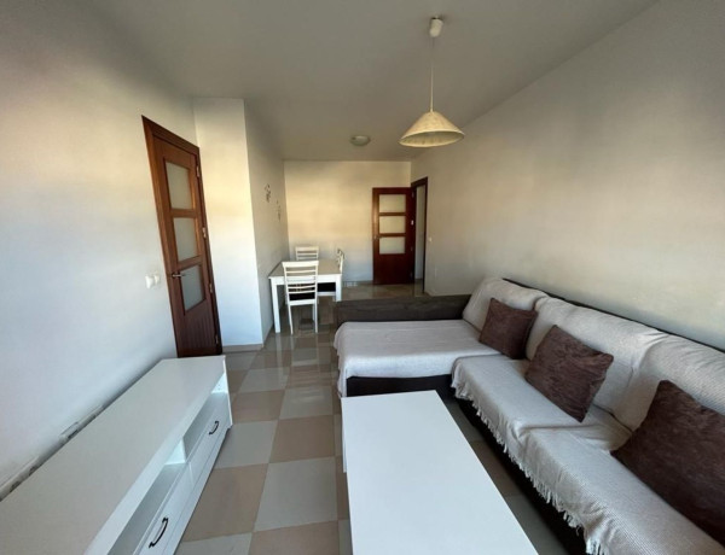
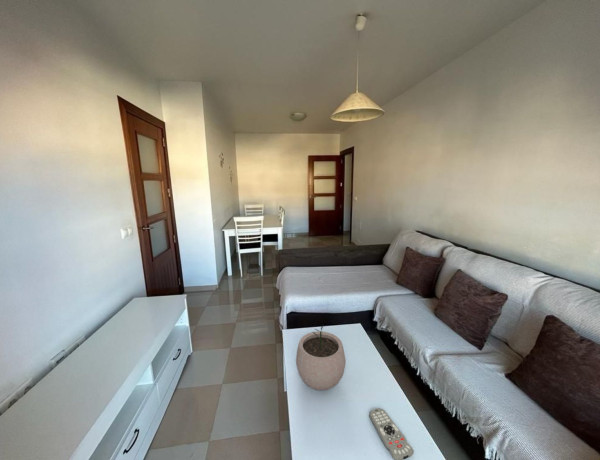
+ plant pot (320, 354)
+ remote control (388, 431)
